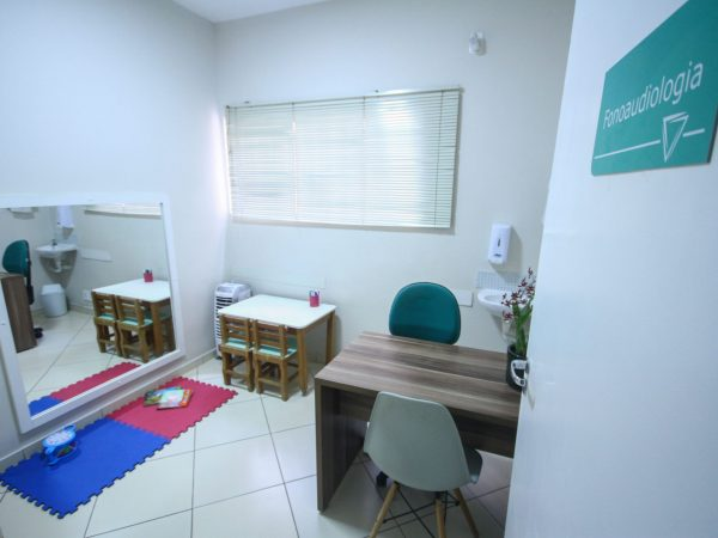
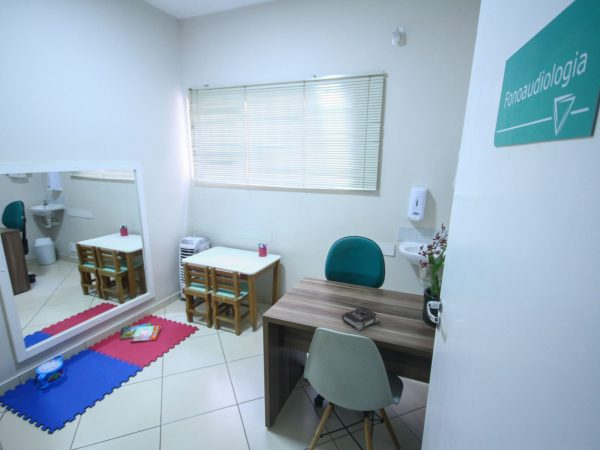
+ book (360, 316)
